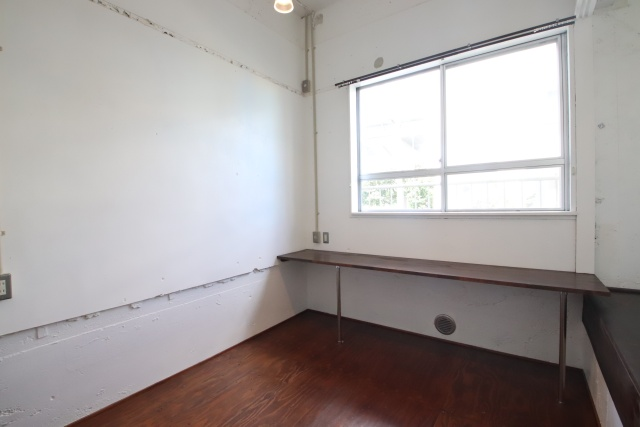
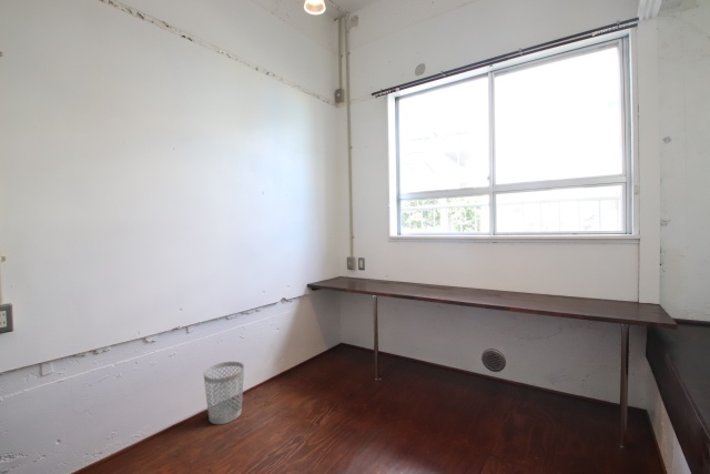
+ wastebasket (224, 392)
